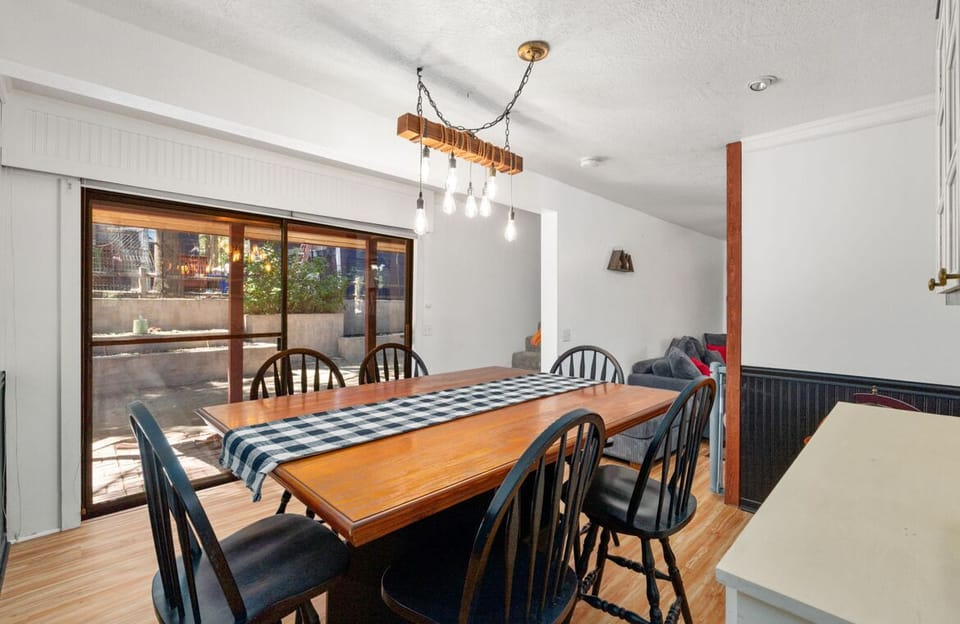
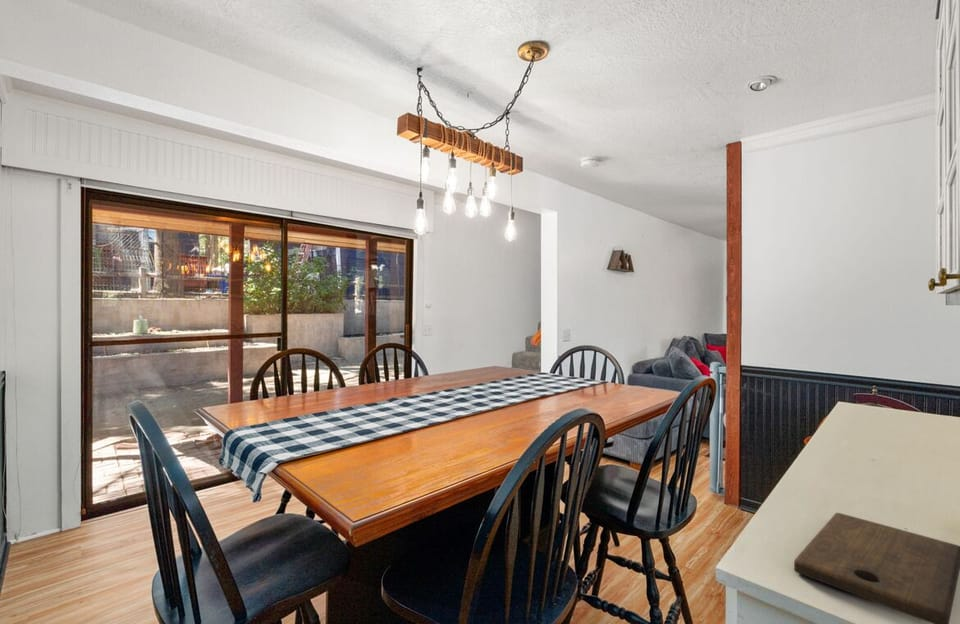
+ cutting board (880, 558)
